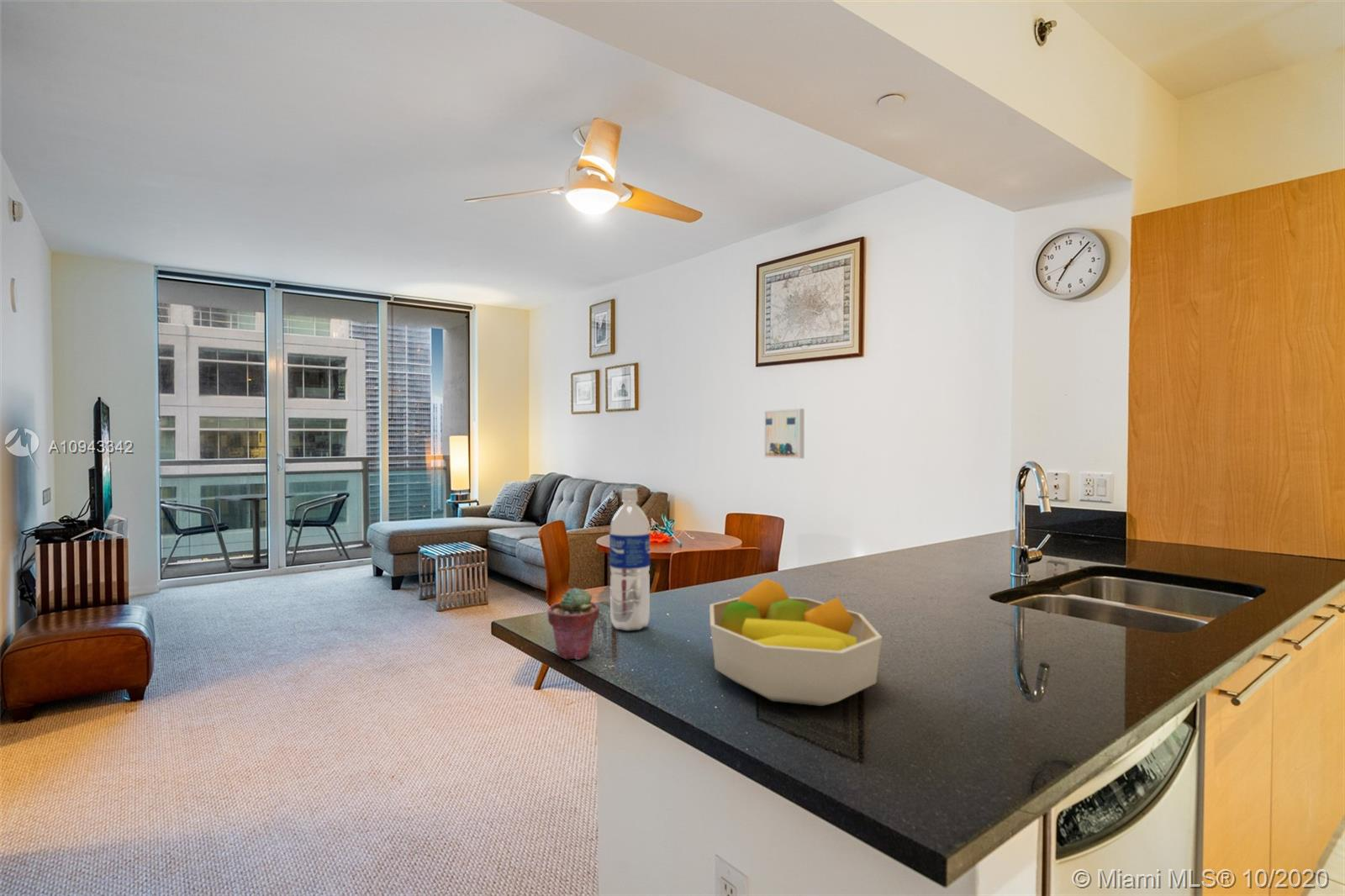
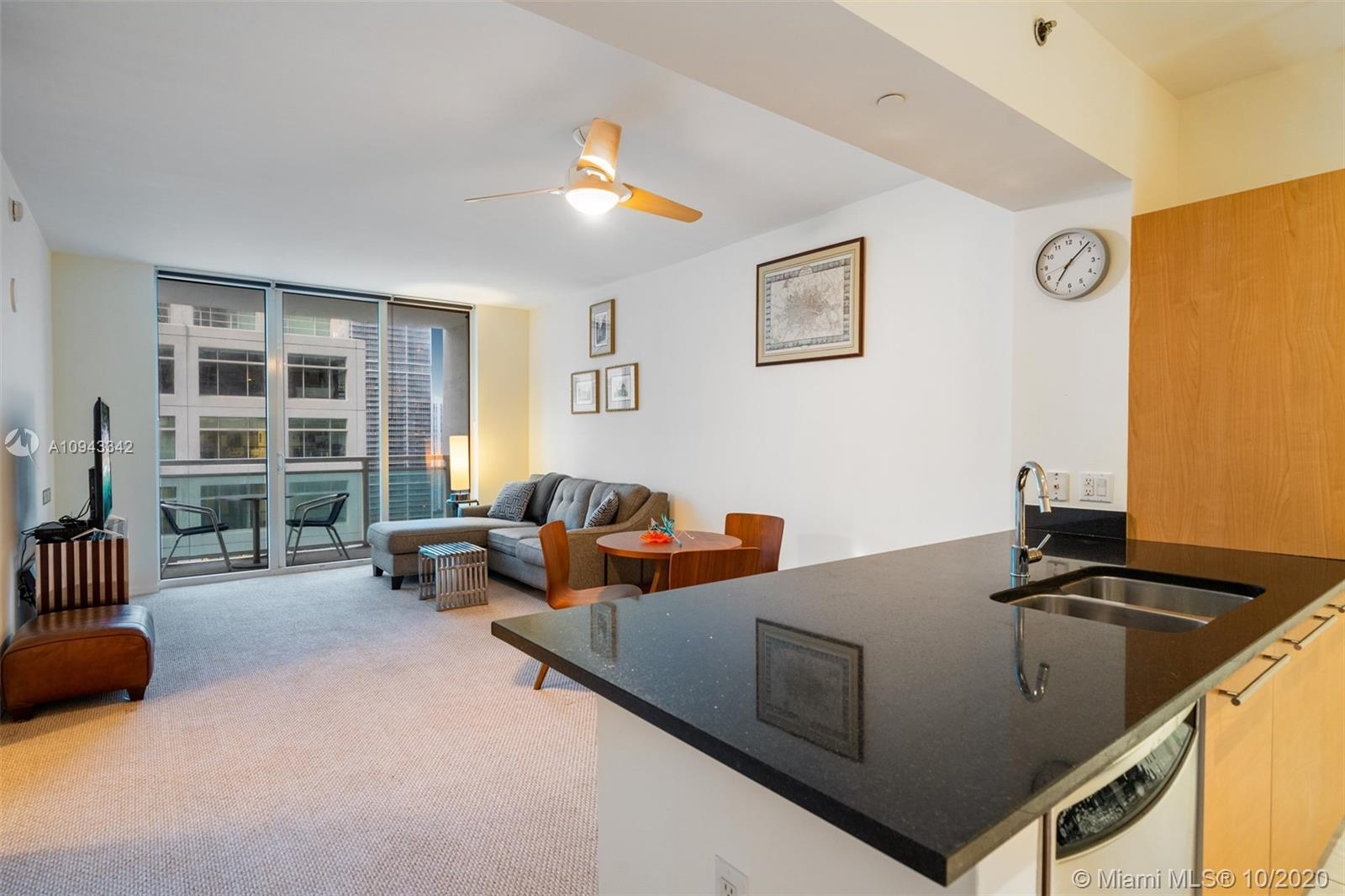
- wall art (783, 434)
- fruit bowl (788, 635)
- potted succulent (573, 620)
- water bottle (630, 558)
